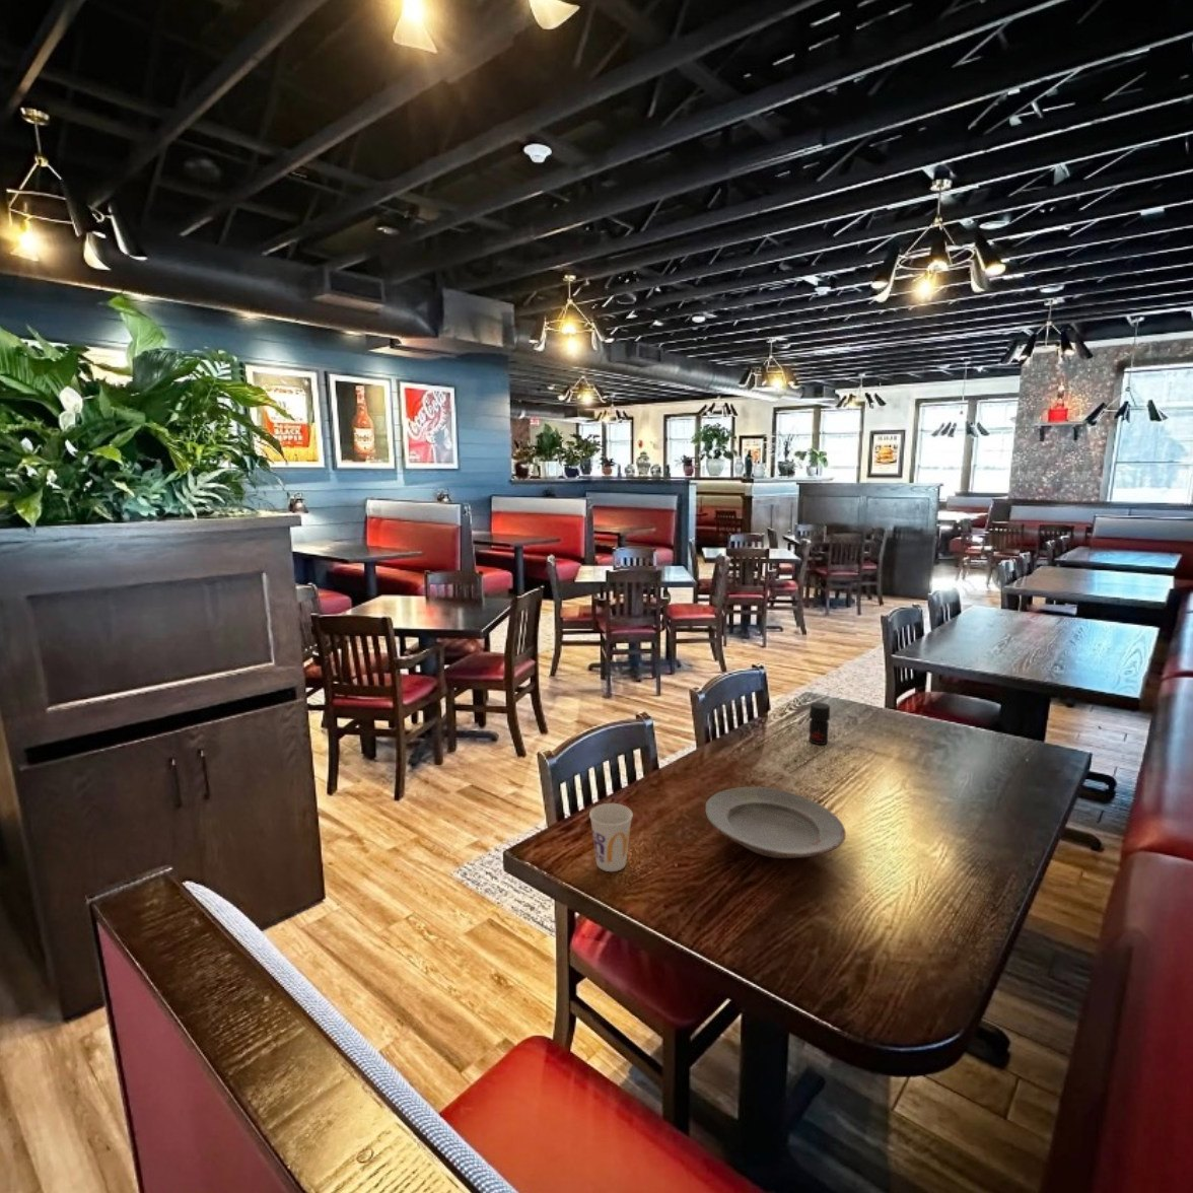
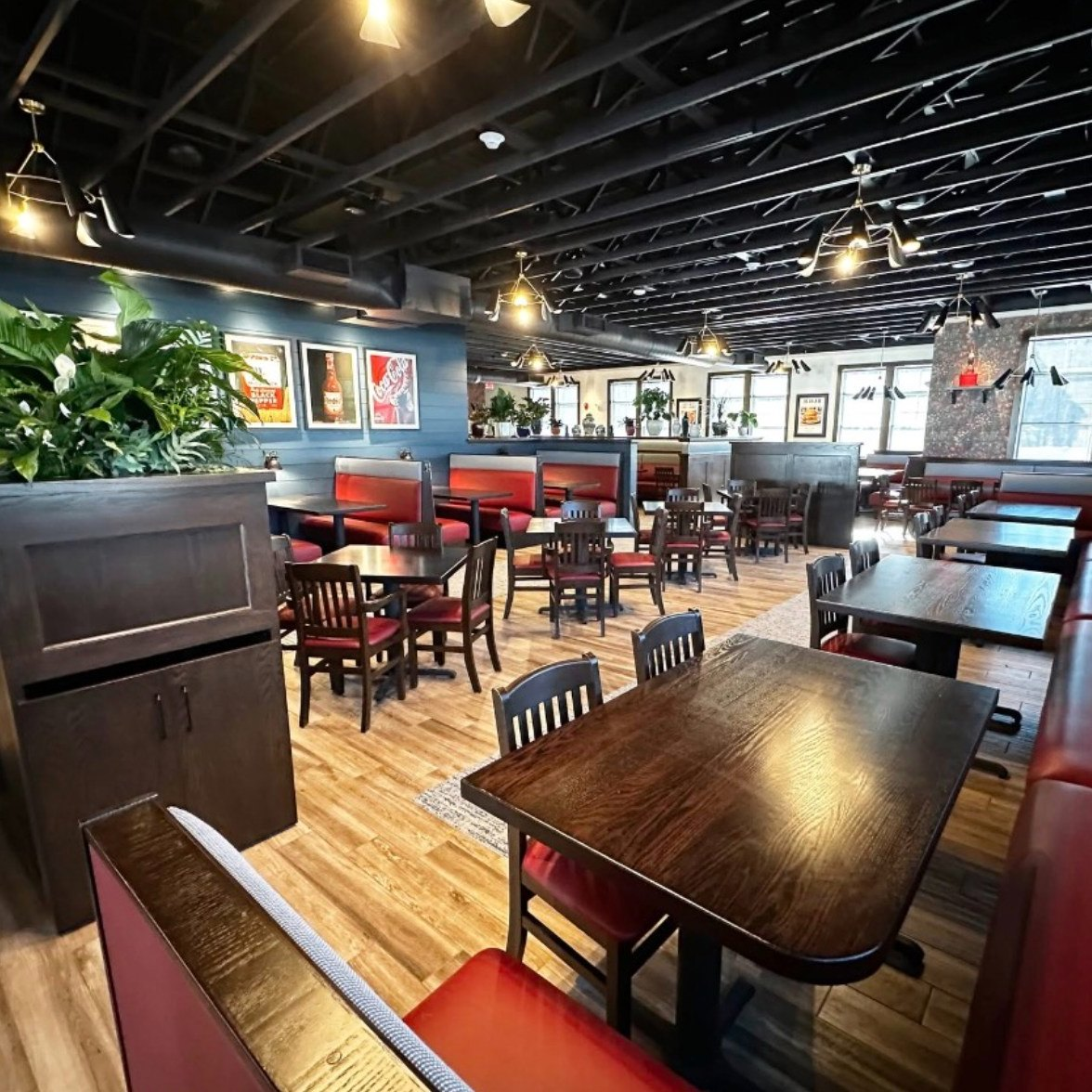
- cup (611, 838)
- jar (818, 722)
- plate (773, 828)
